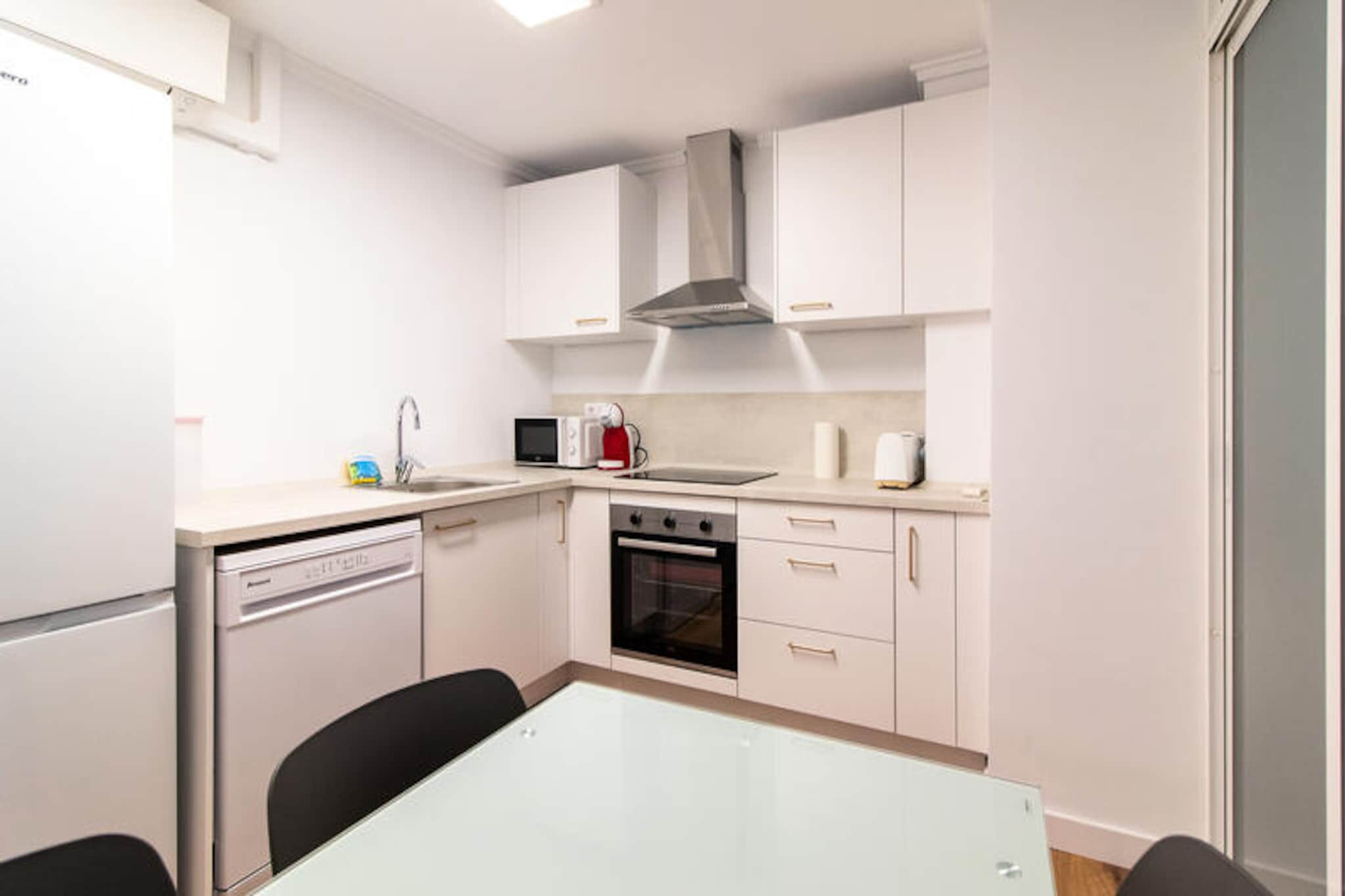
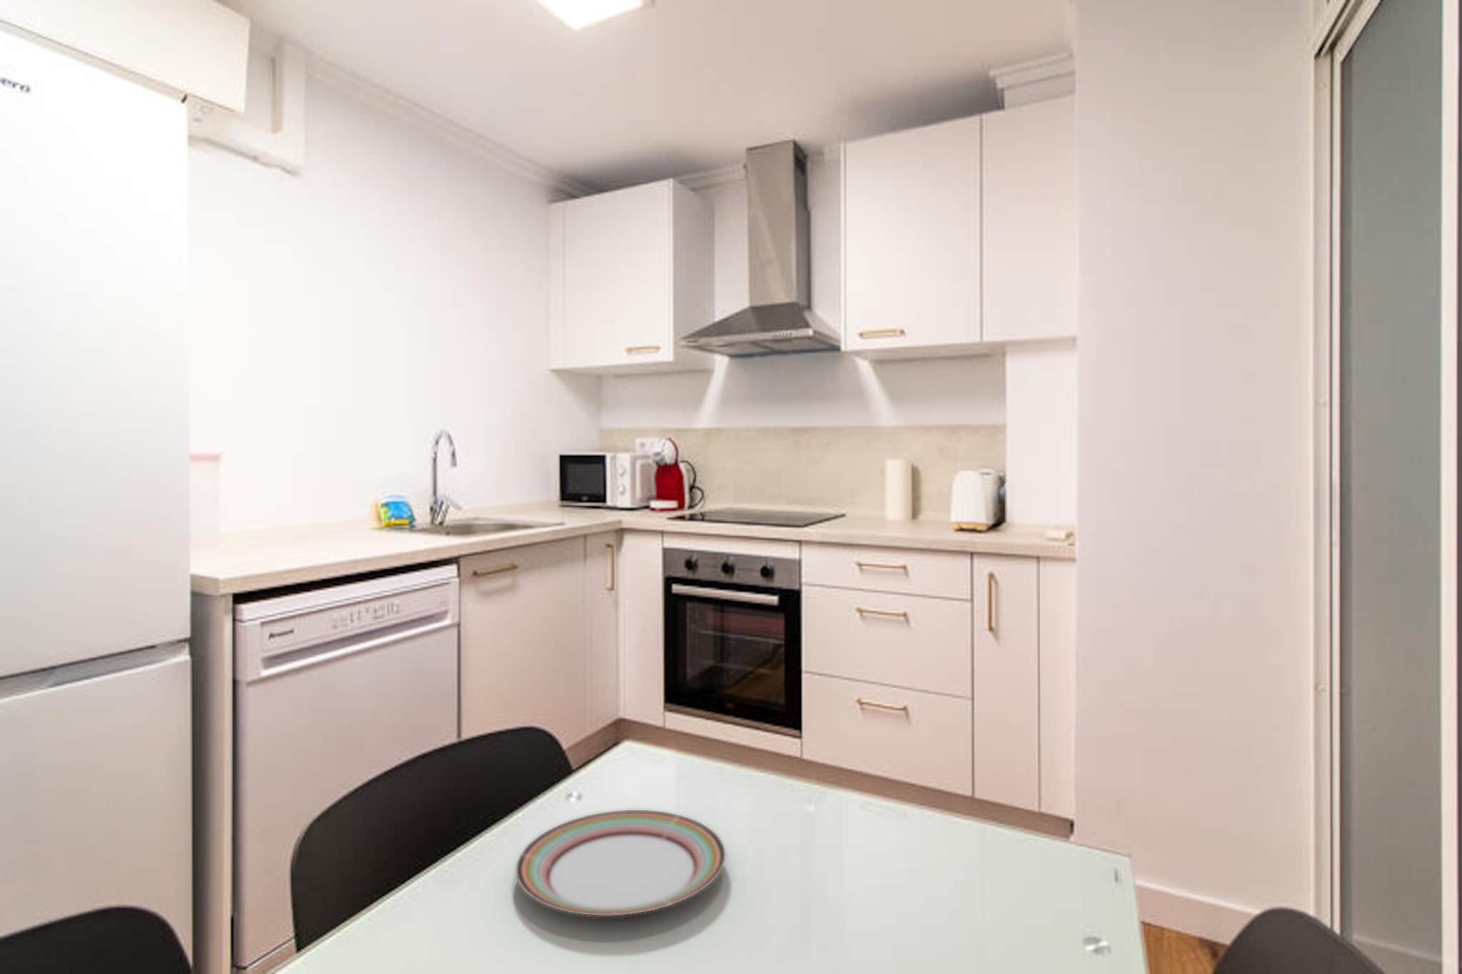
+ plate (623, 863)
